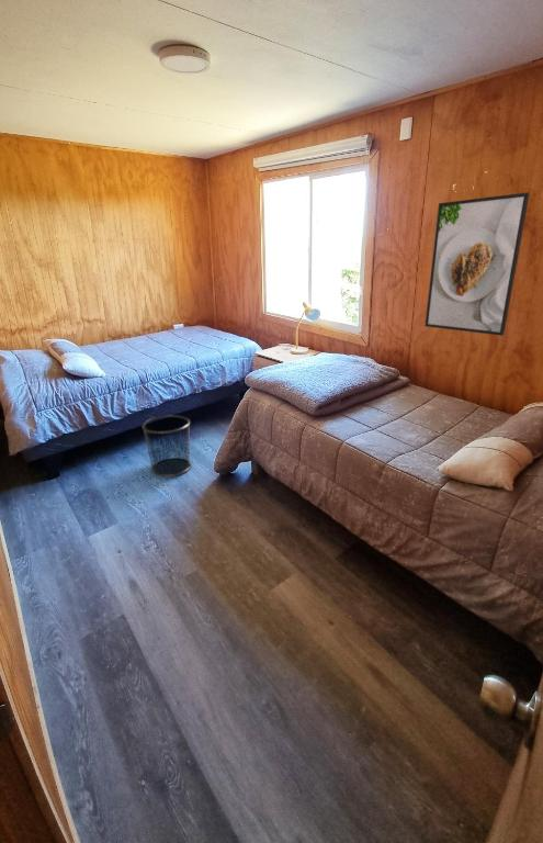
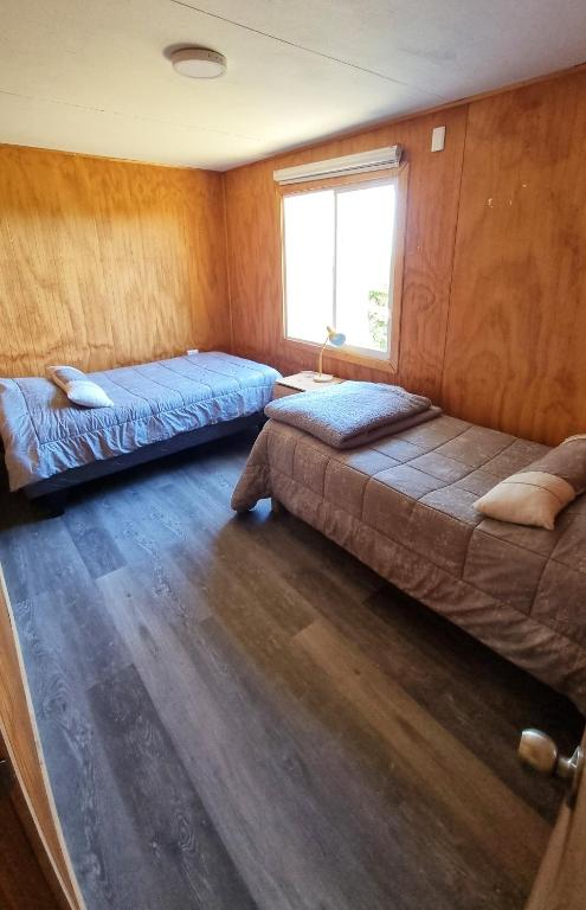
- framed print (471, 268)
- waste bin (169, 446)
